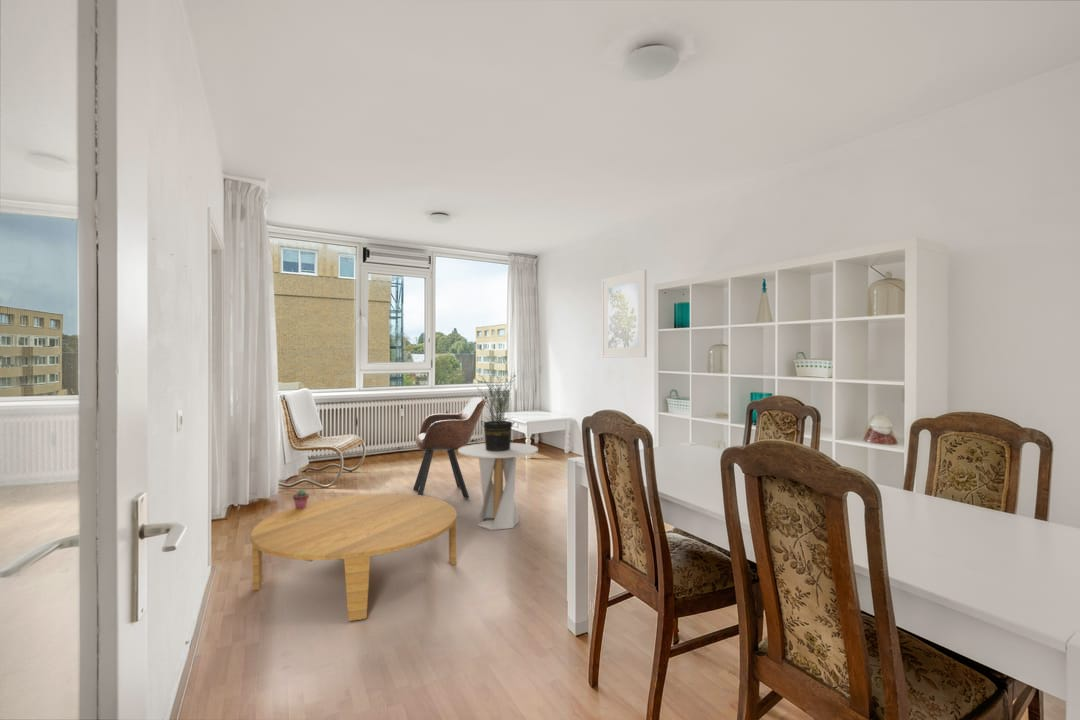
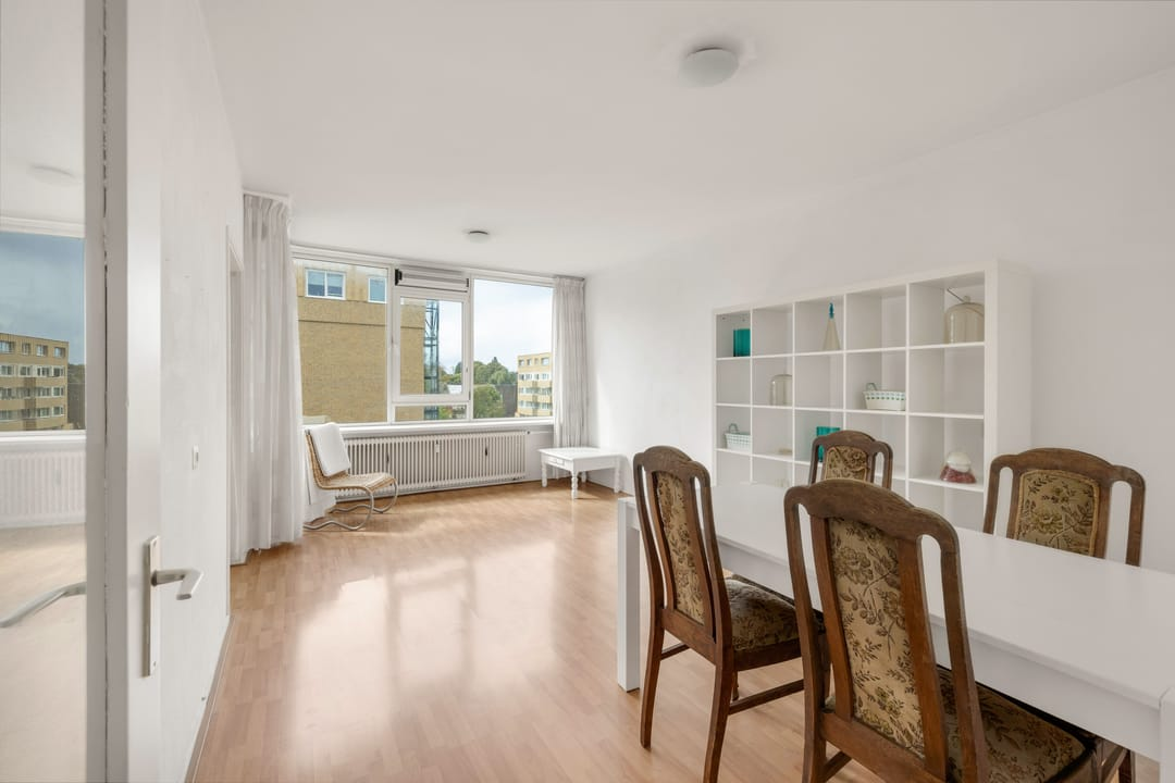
- armchair (447, 445)
- potted succulent (301, 498)
- coffee table (360, 546)
- potted plant (497, 408)
- side table (498, 486)
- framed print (622, 316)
